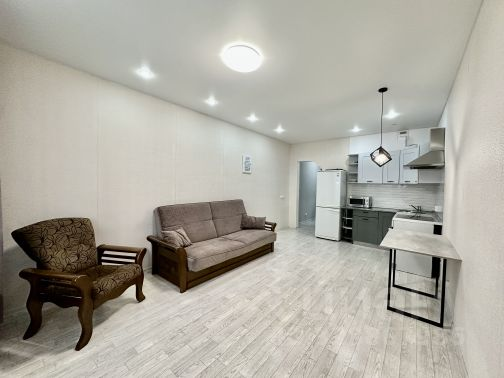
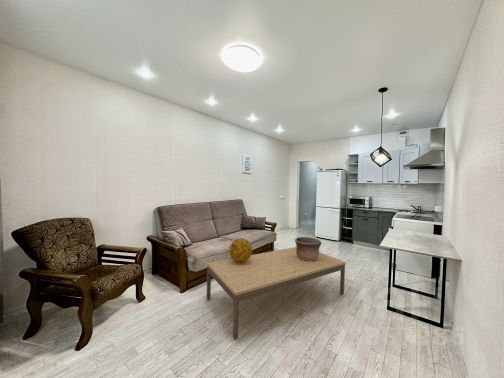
+ ceramic pot (307, 248)
+ coffee table (278, 279)
+ decorative sphere (240, 249)
